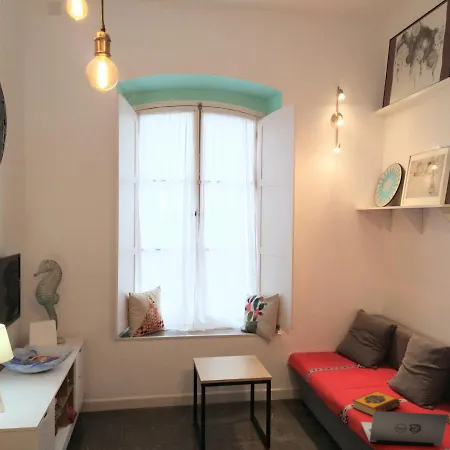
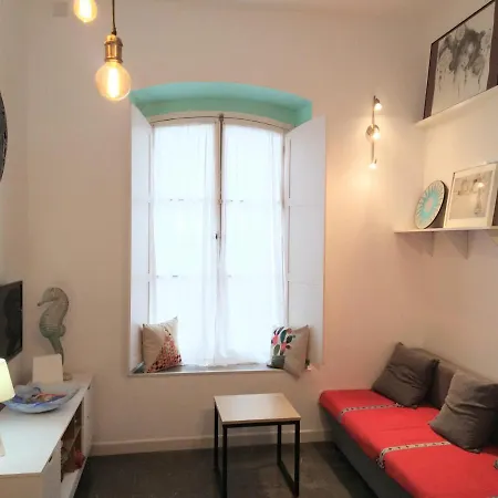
- laptop (401, 420)
- hardback book (376, 403)
